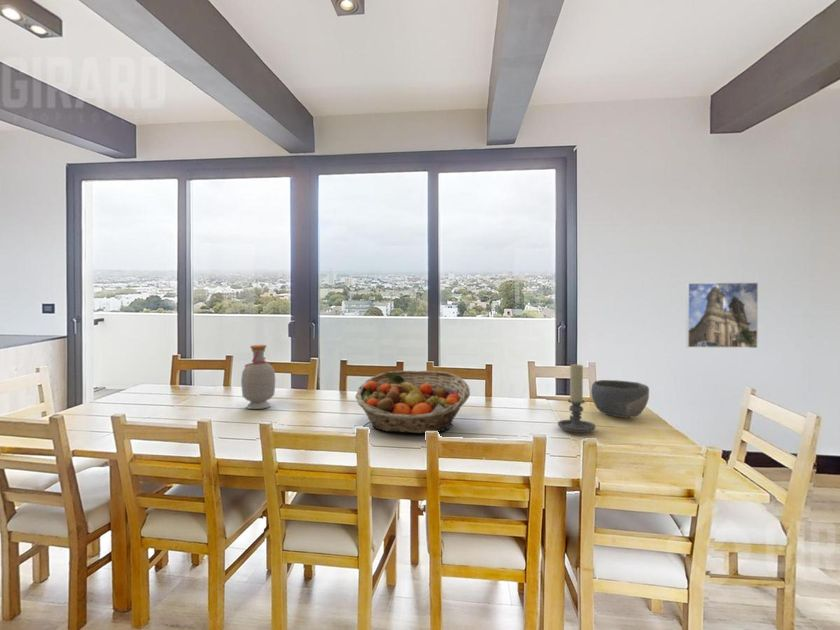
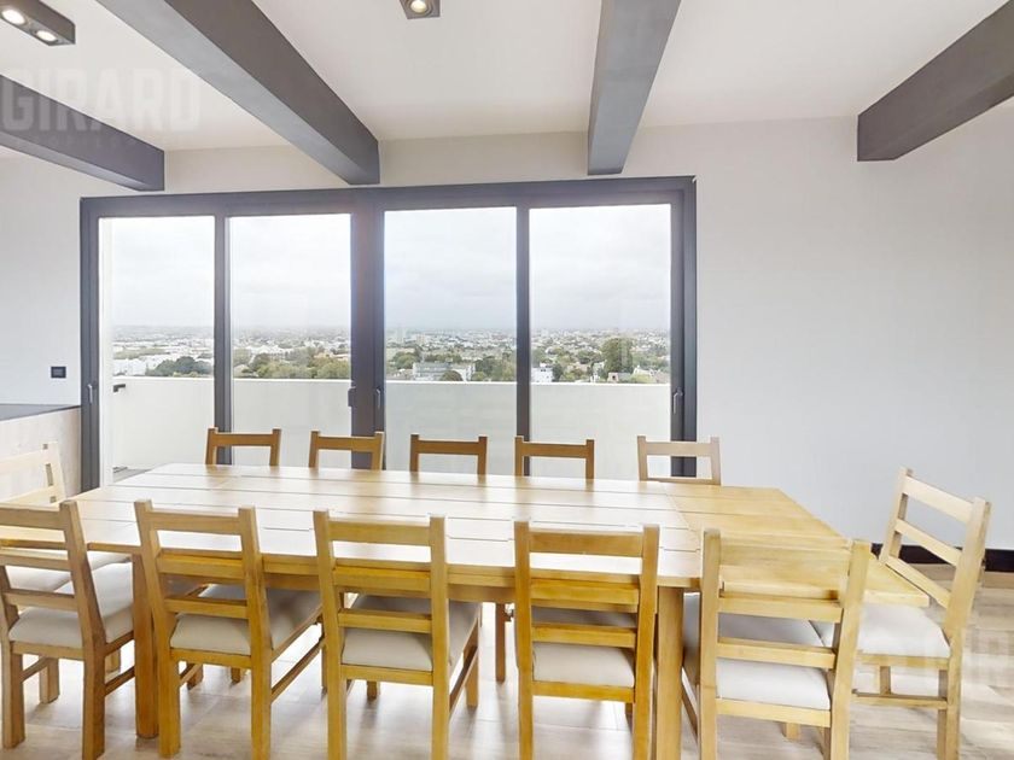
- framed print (721, 315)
- bottle (258, 375)
- bowl (619, 399)
- candle holder (575, 396)
- fruit basket (412, 400)
